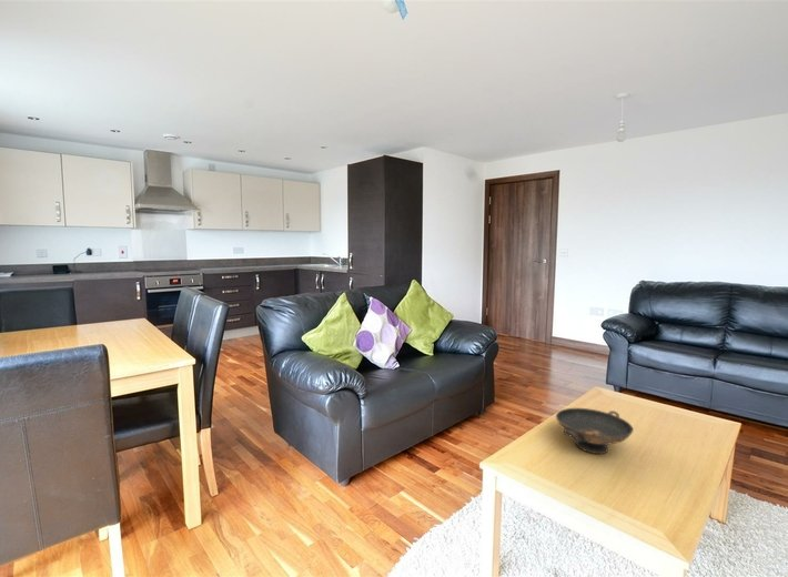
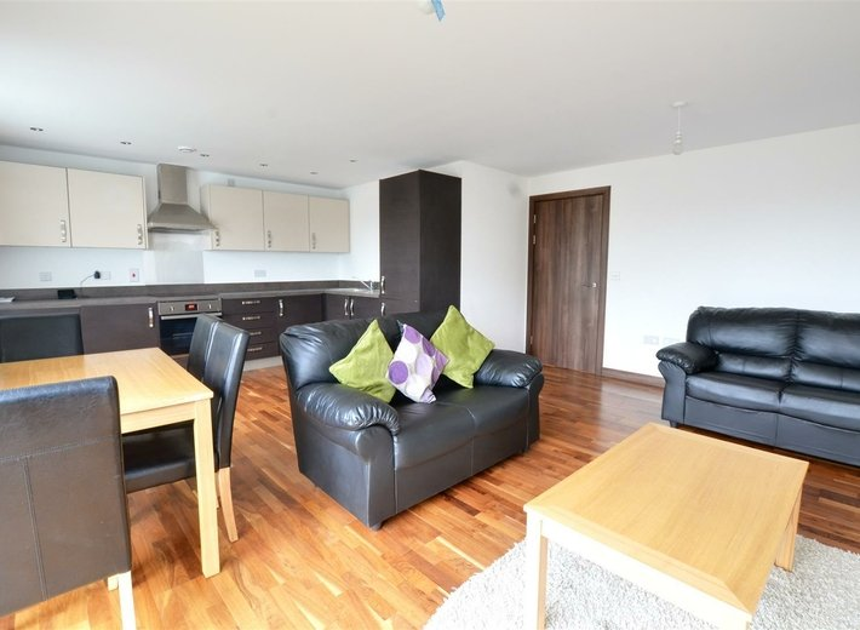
- decorative bowl (593, 433)
